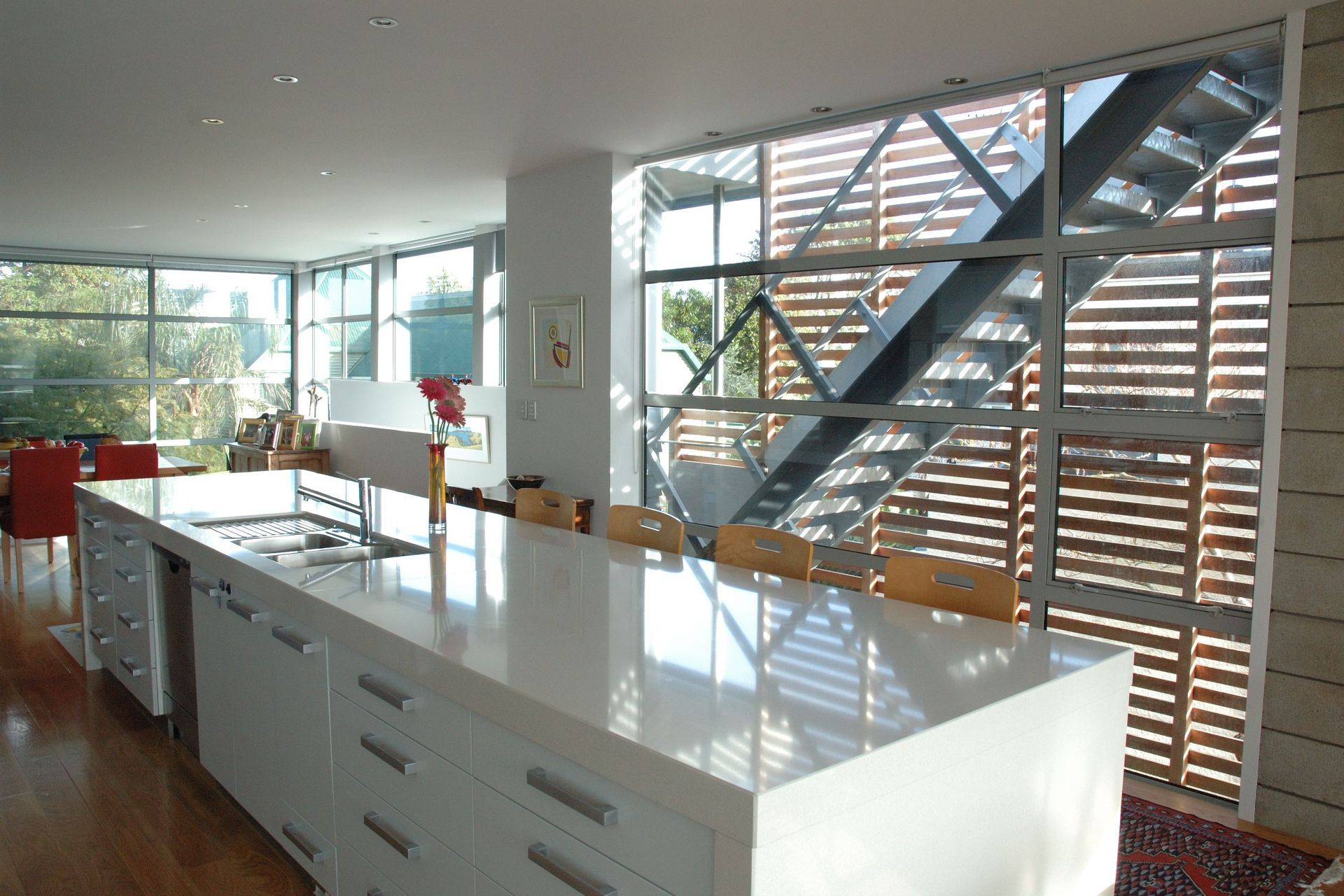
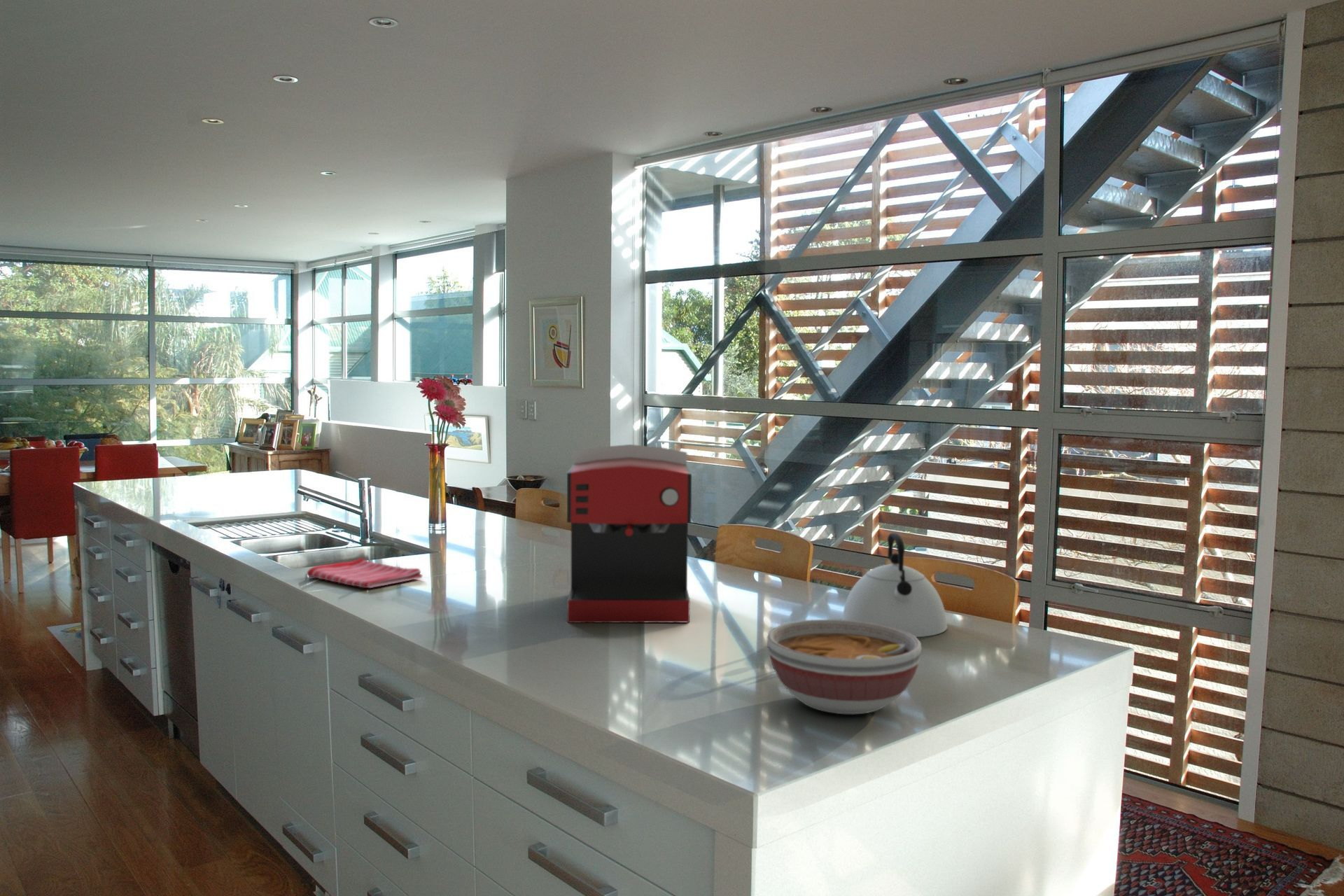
+ coffee maker (629, 529)
+ dish towel (364, 573)
+ kettle (895, 579)
+ bowl (842, 670)
